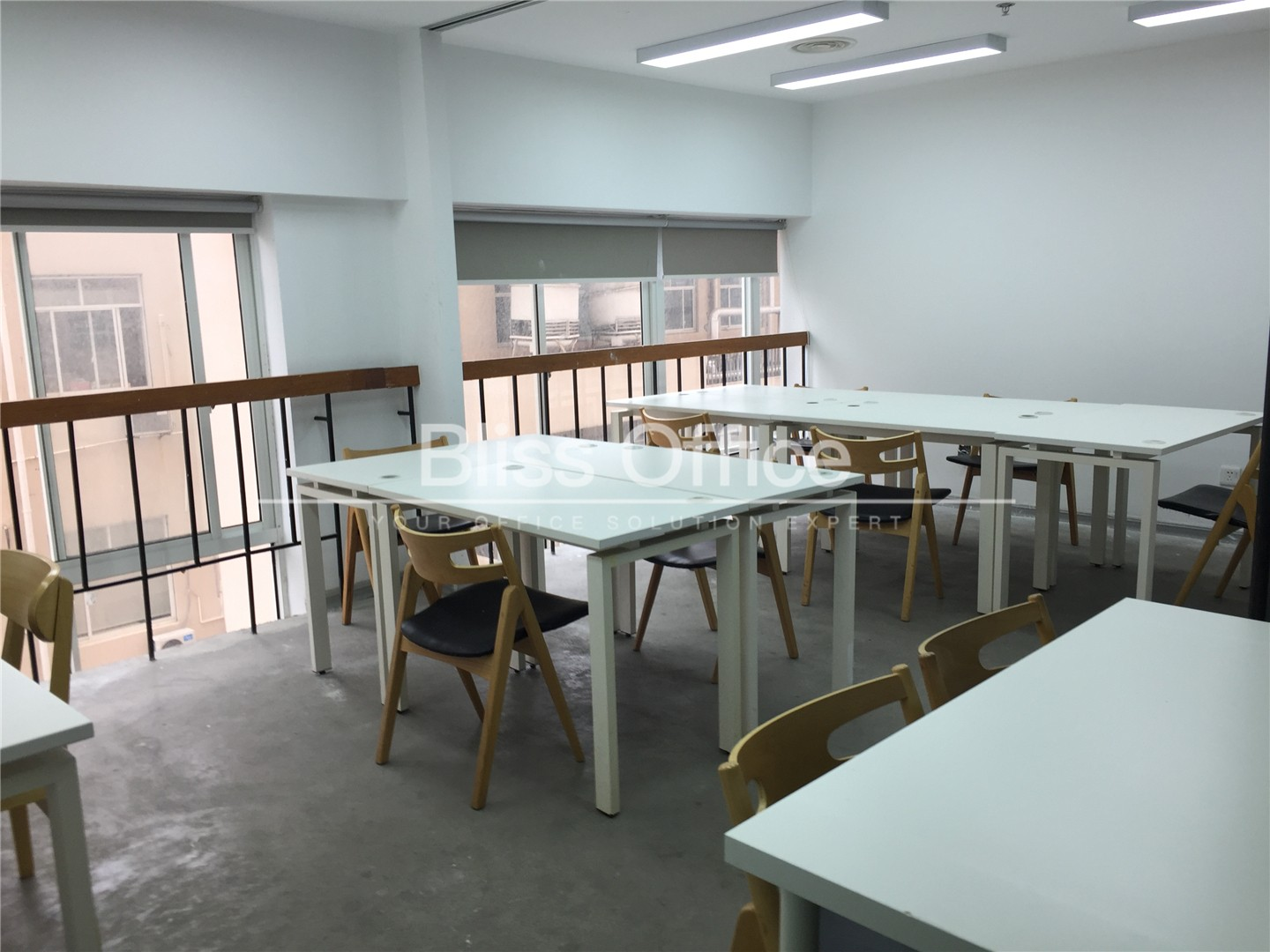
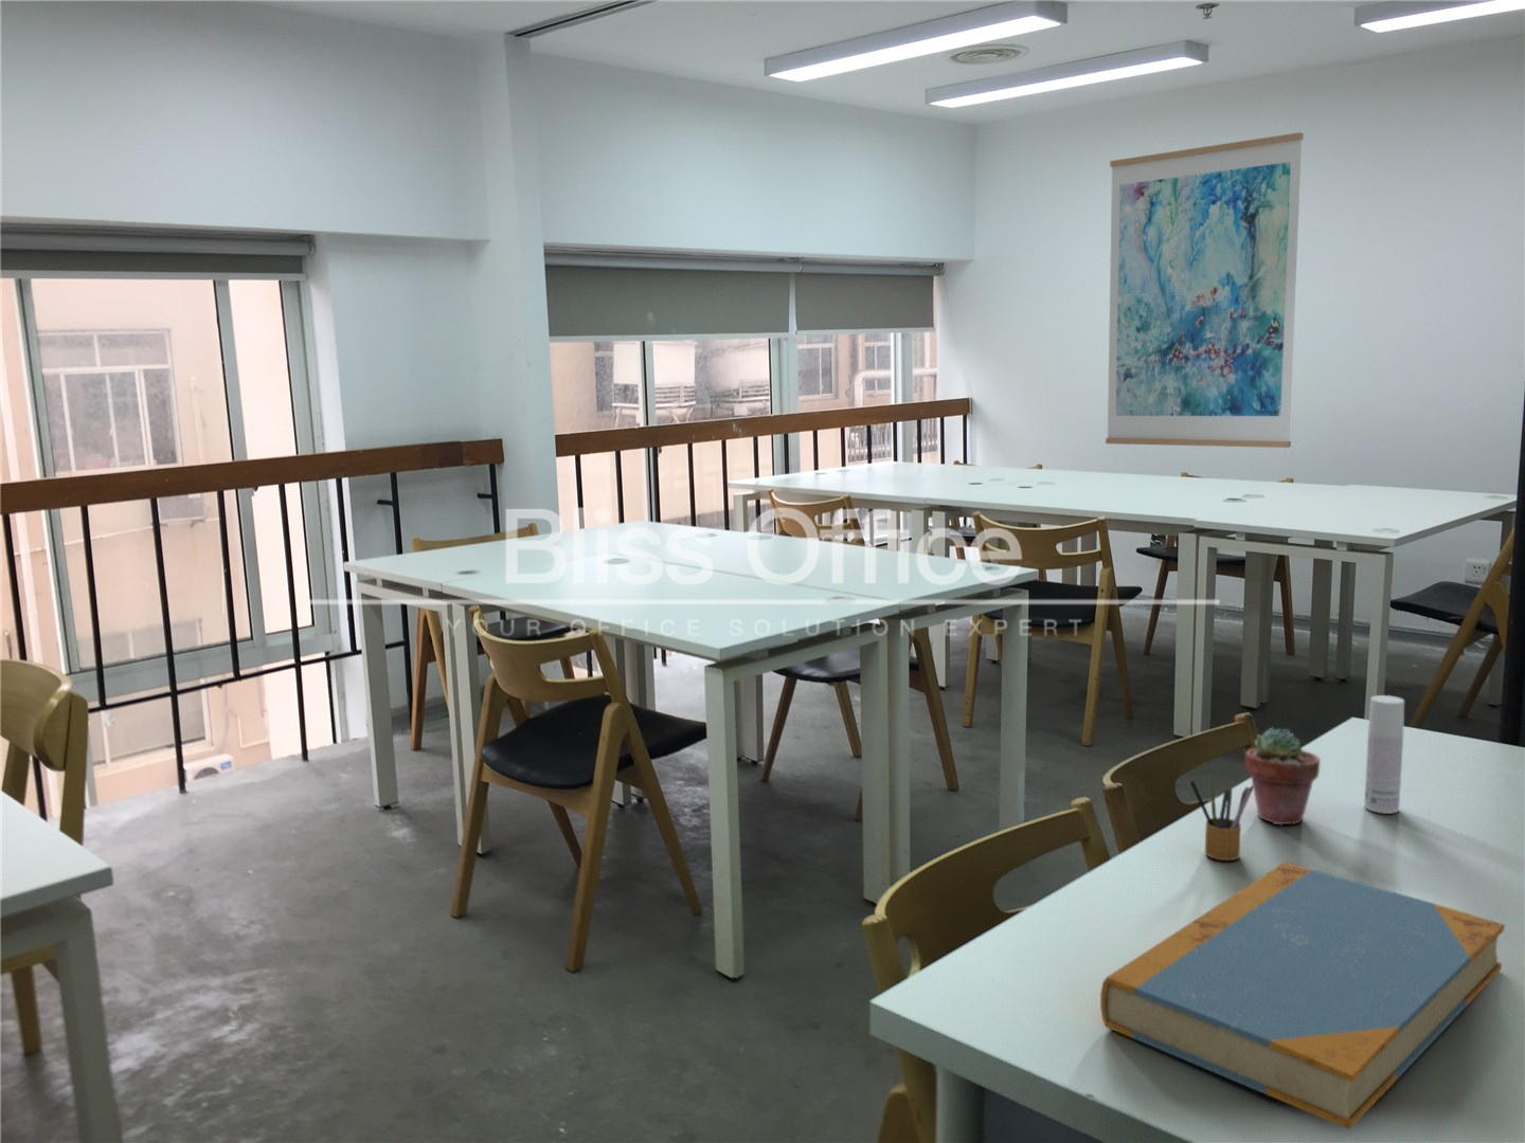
+ bottle (1385, 754)
+ potted succulent (1281, 772)
+ pencil box (1220, 815)
+ wall art (1197, 299)
+ book (1308, 971)
